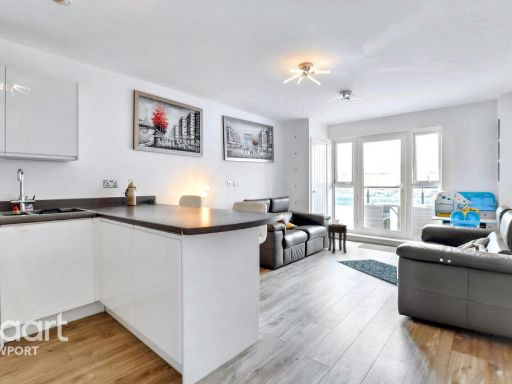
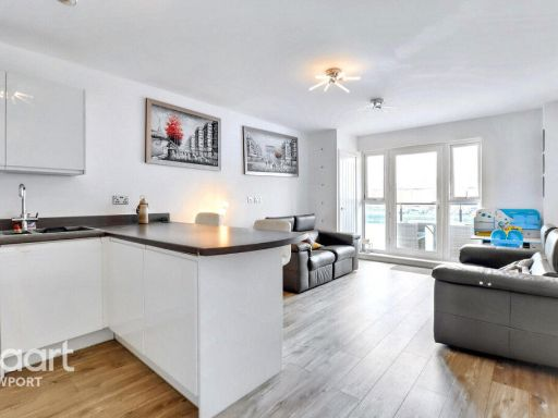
- side table (339, 238)
- rug (374, 267)
